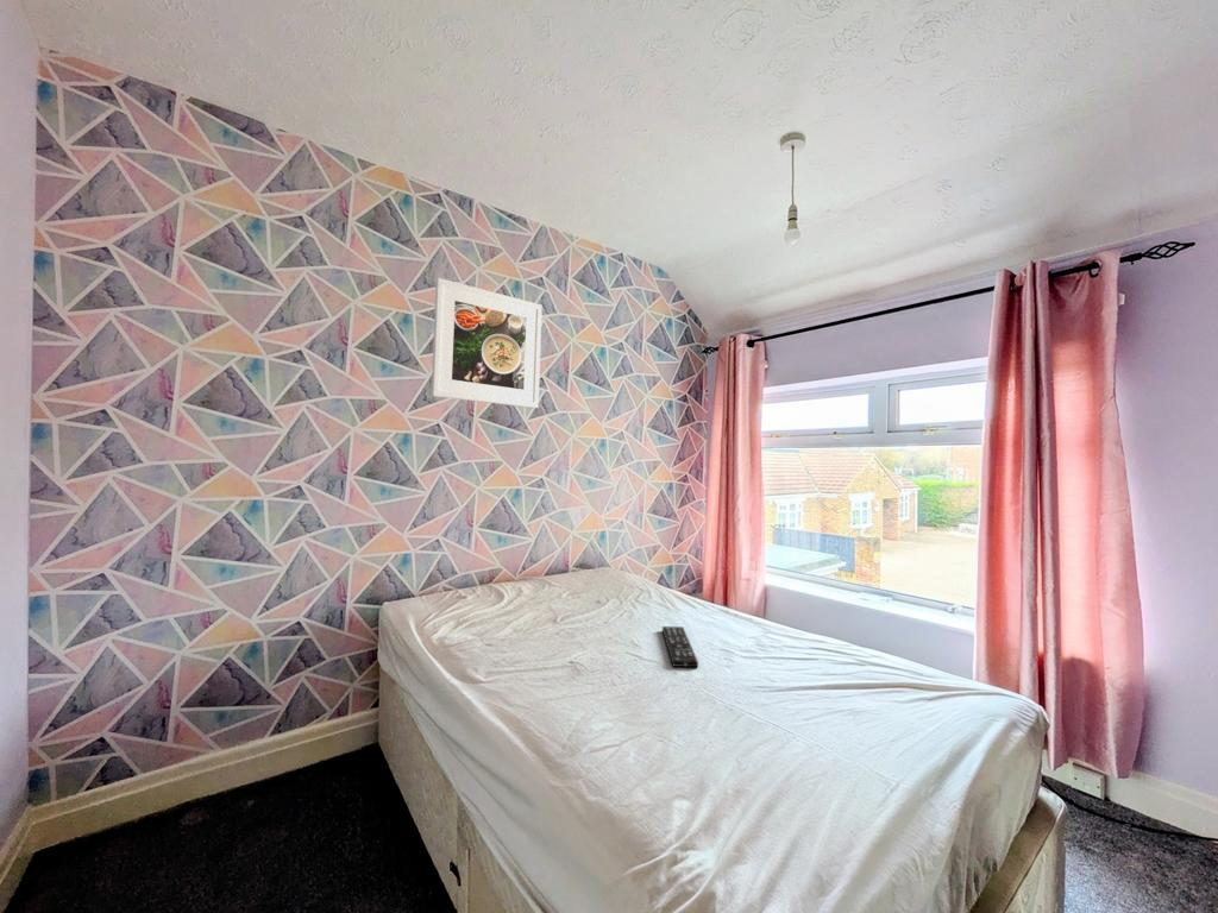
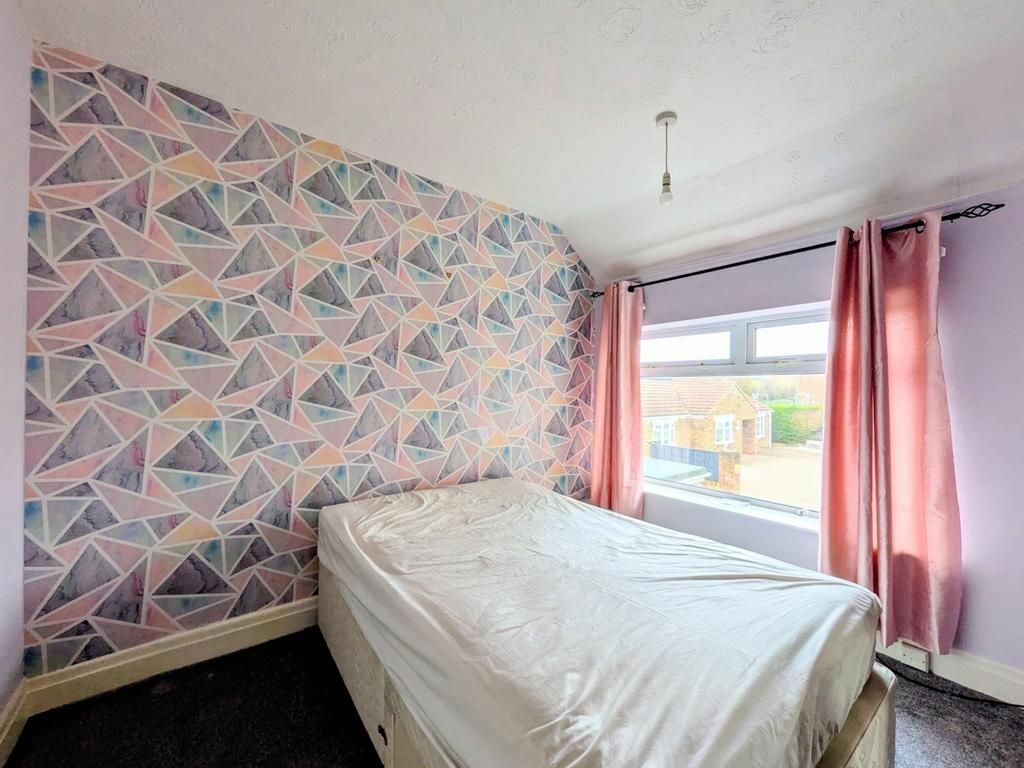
- remote control (678, 644)
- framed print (490, 347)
